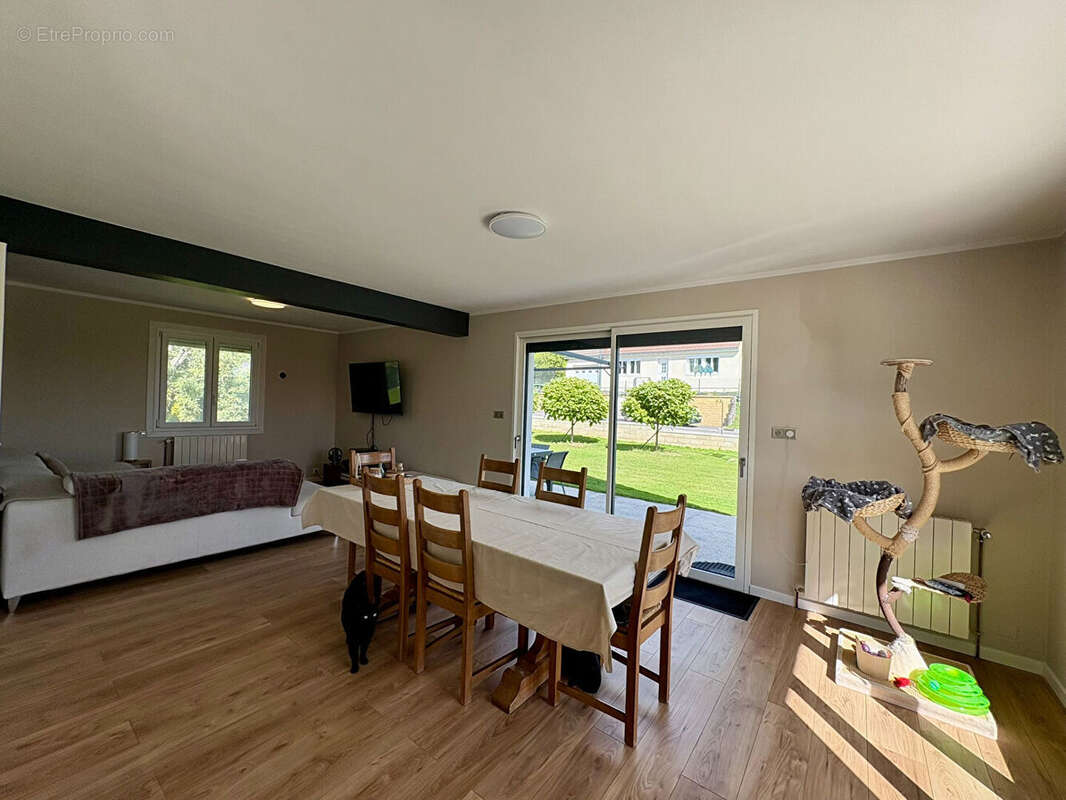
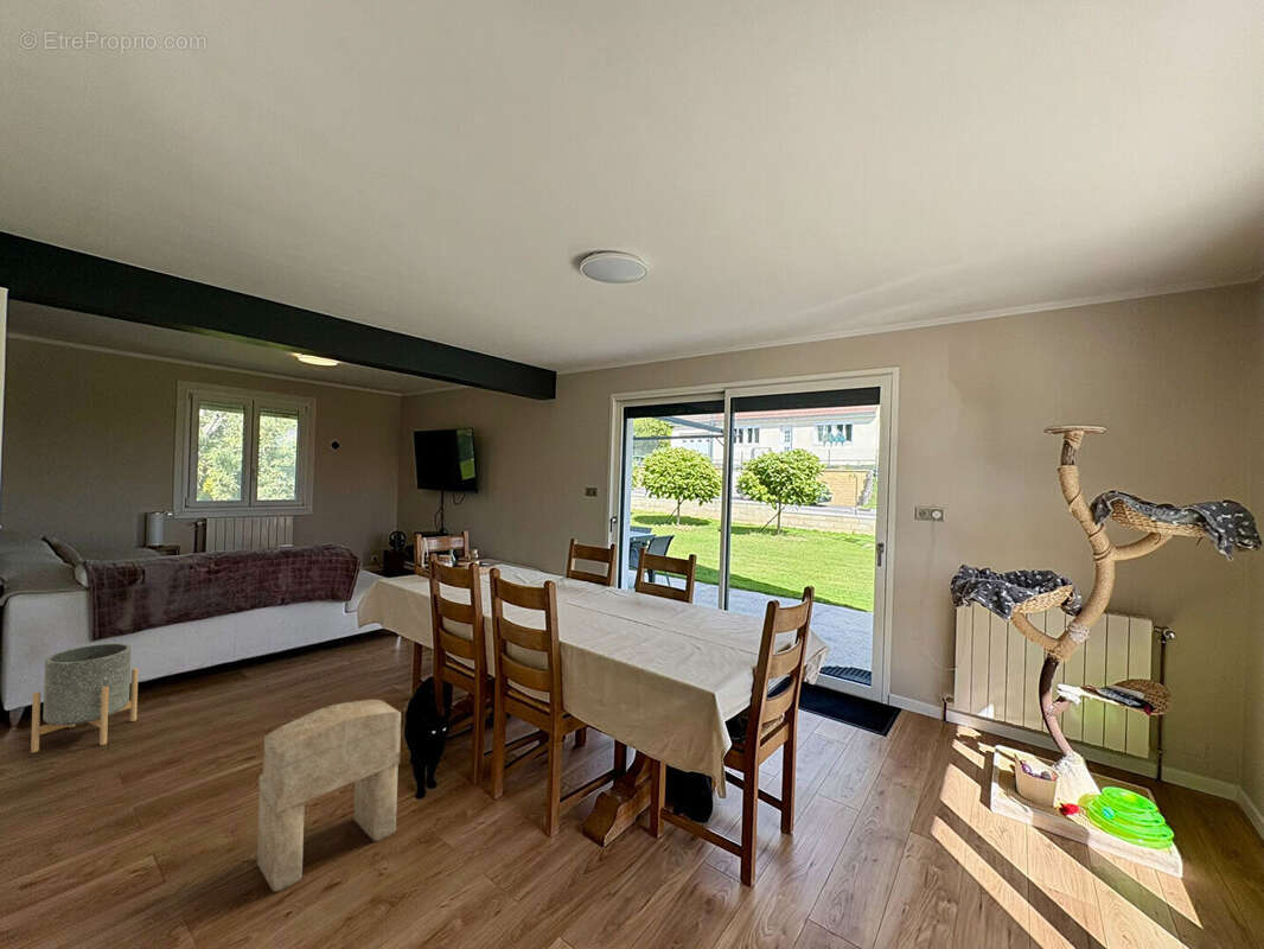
+ planter (88, 693)
+ stool (332, 778)
